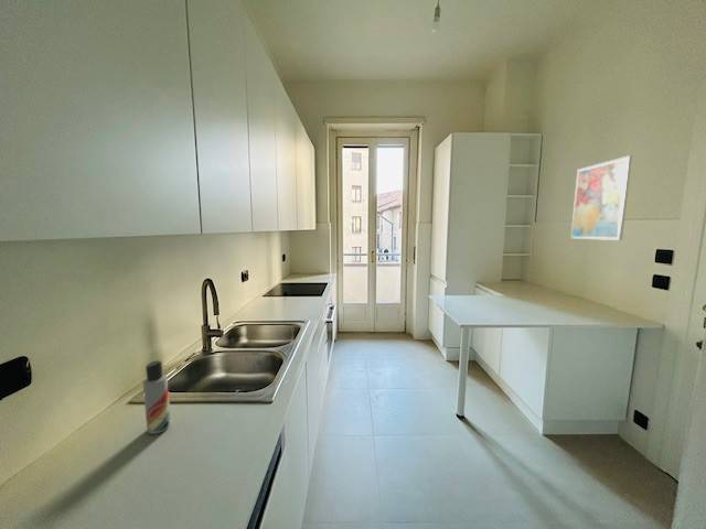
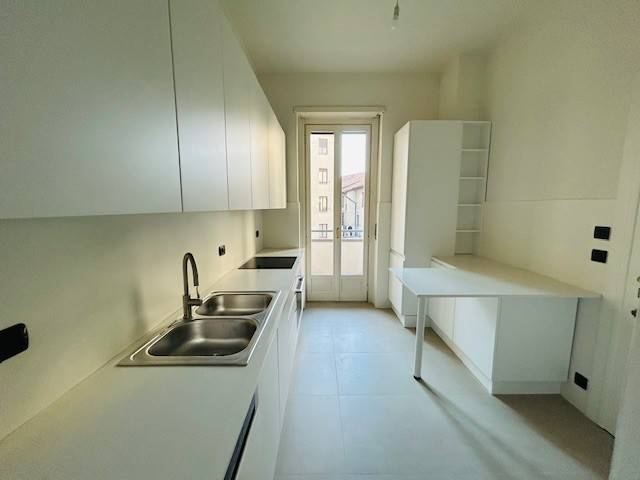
- lotion bottle (156, 396)
- wall art (598, 202)
